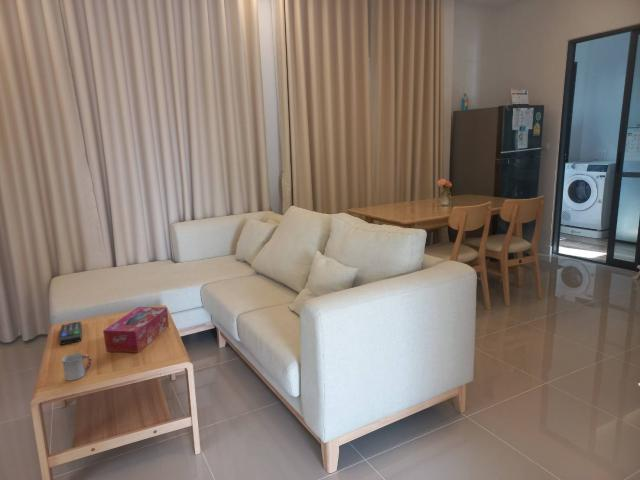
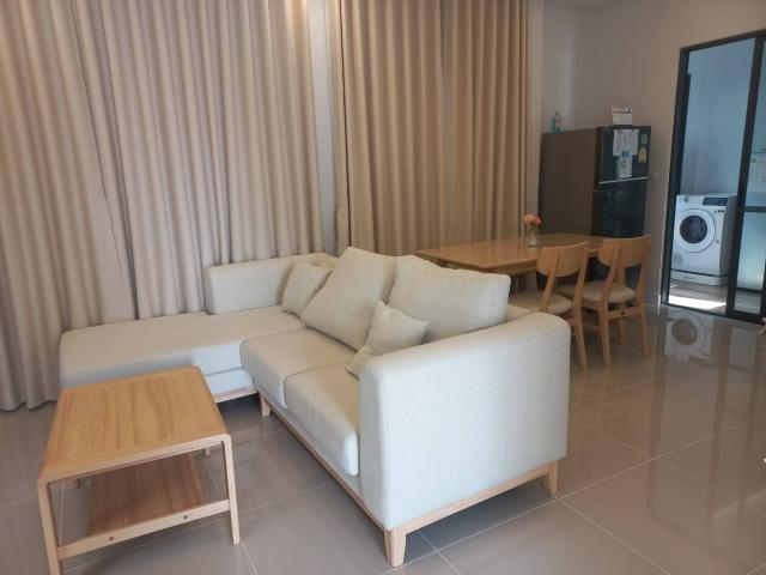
- remote control (71, 332)
- tissue box (138, 328)
- cup (77, 365)
